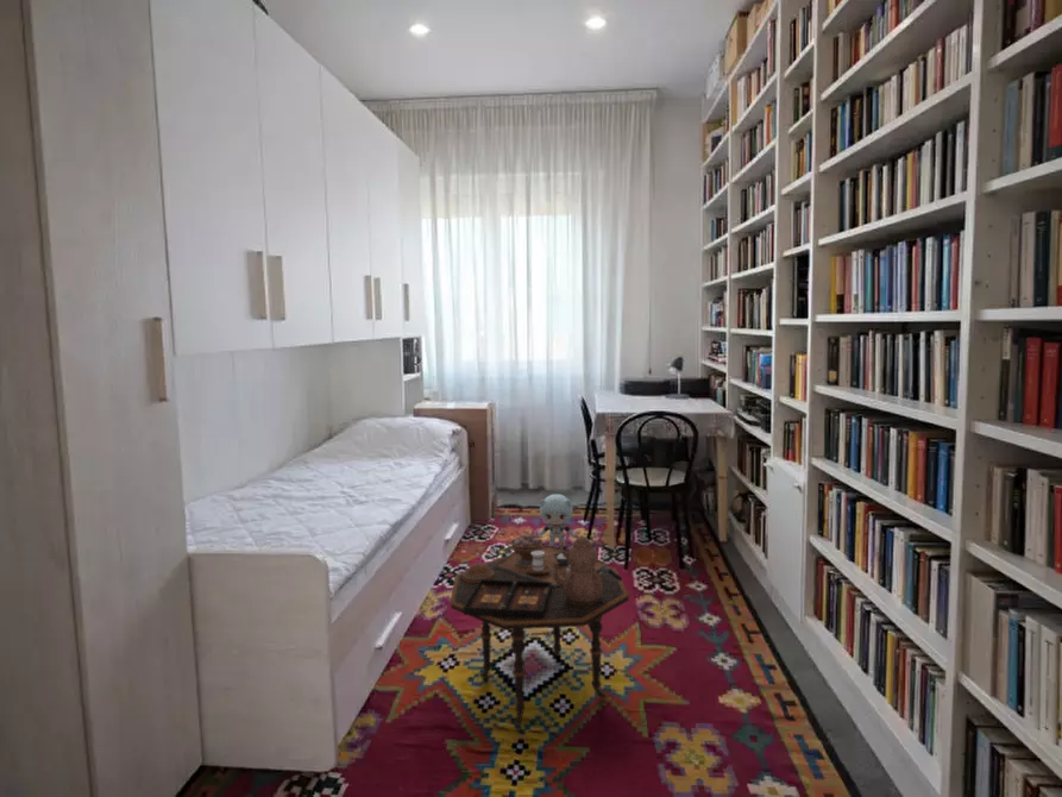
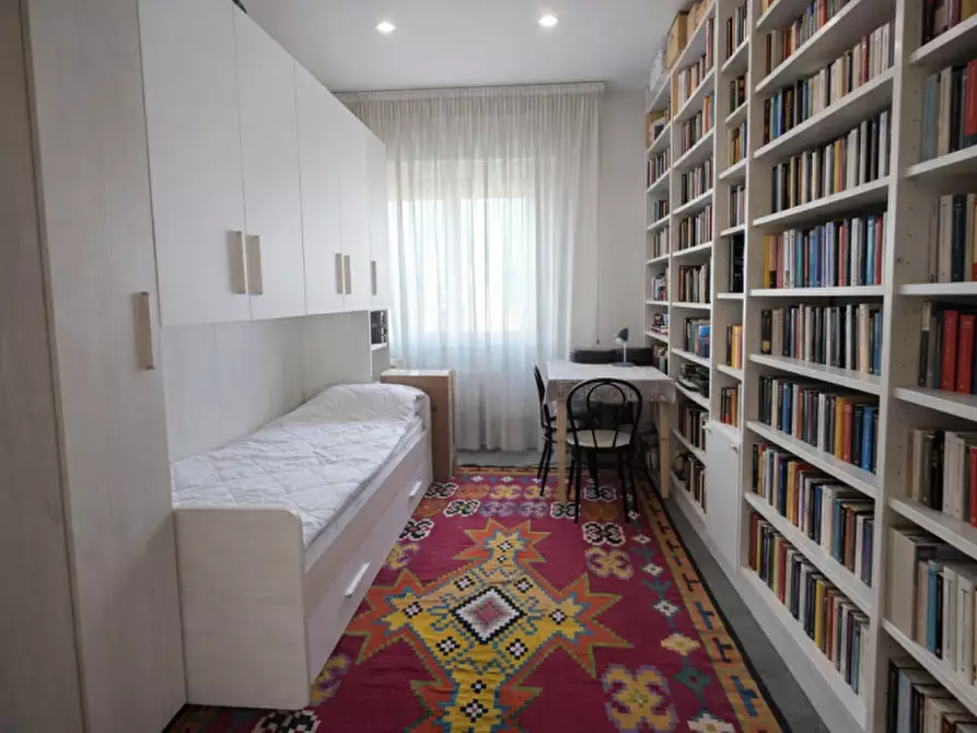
- plush toy (557, 520)
- side table (540, 603)
